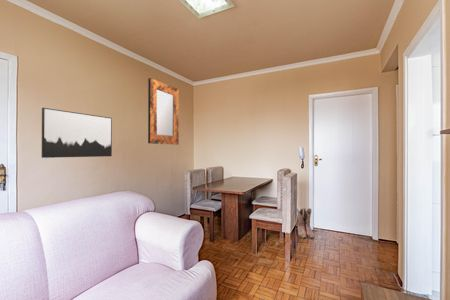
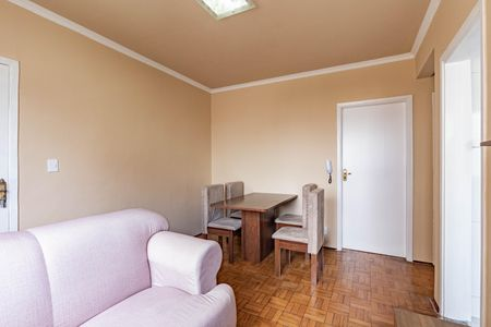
- wall art (81, 135)
- home mirror (164, 114)
- boots (305, 221)
